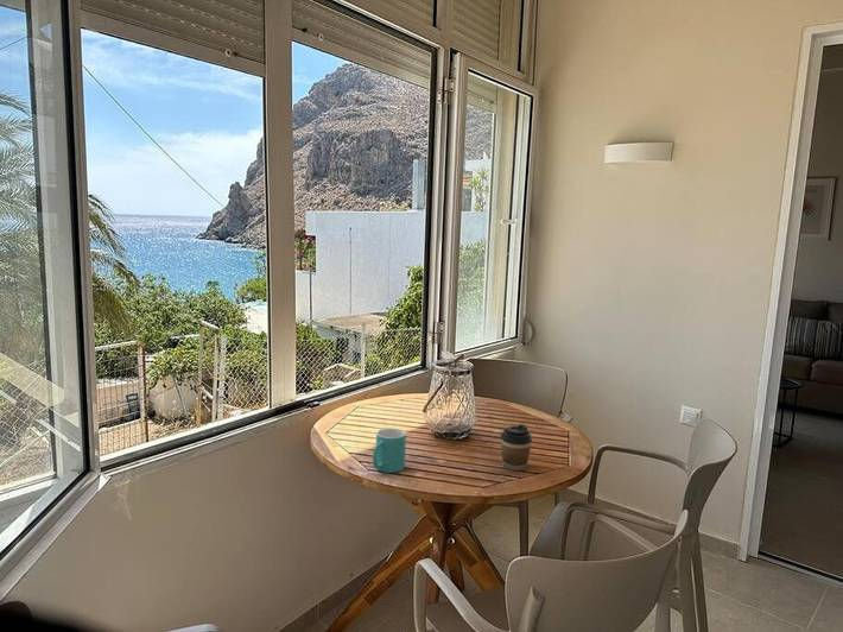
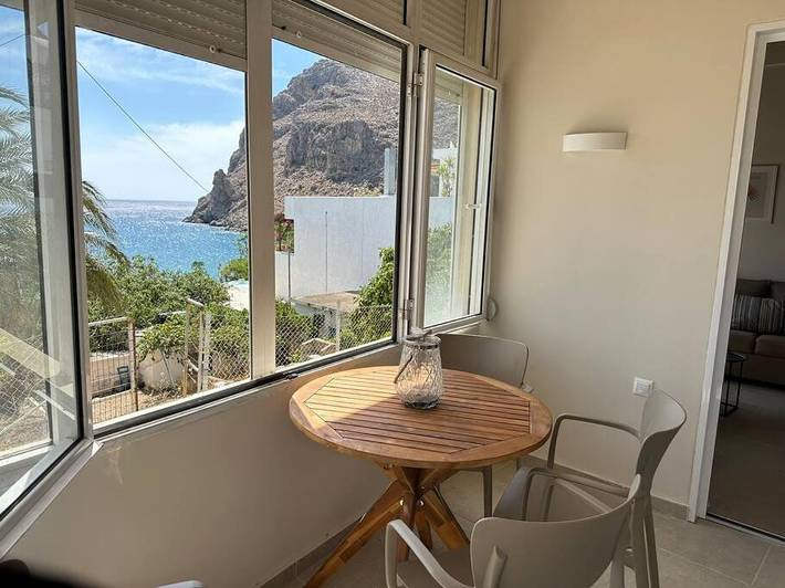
- coffee cup (515, 445)
- mug (386, 451)
